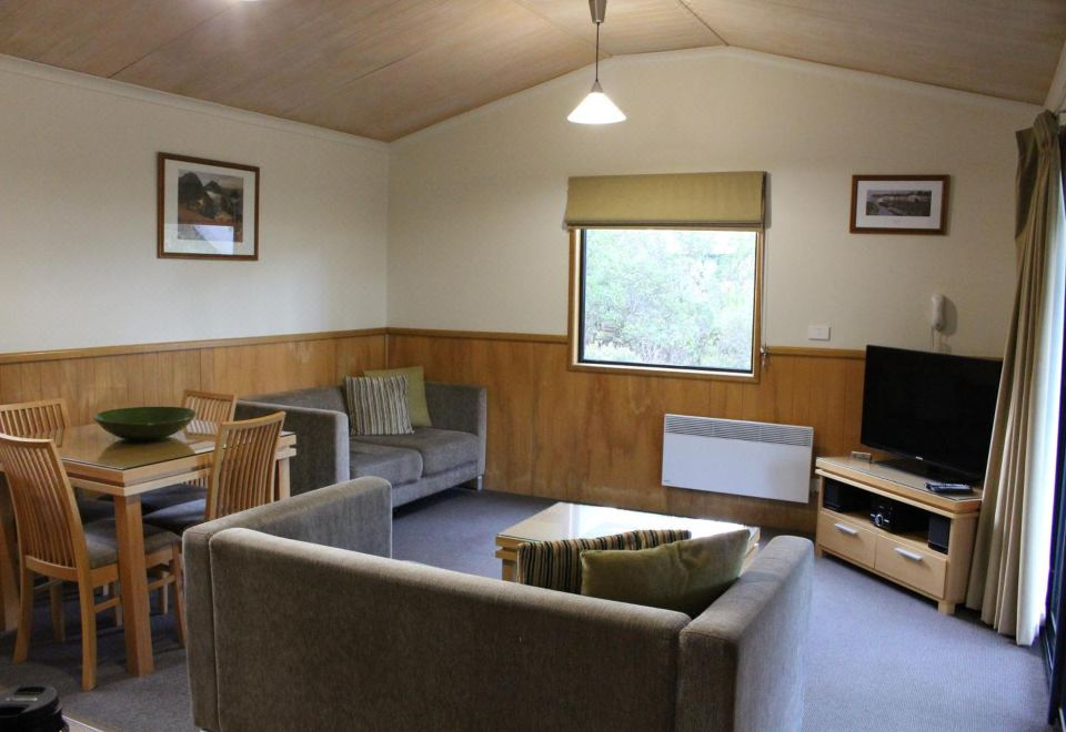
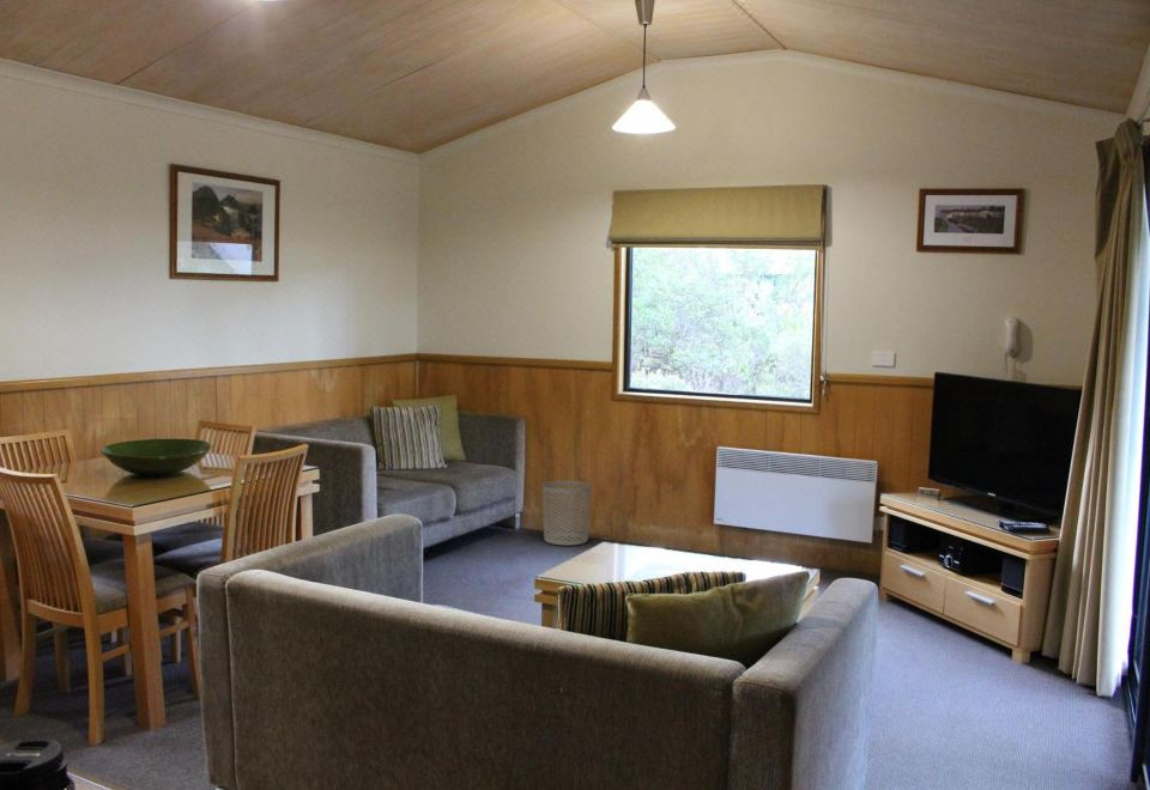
+ waste bin (565, 512)
